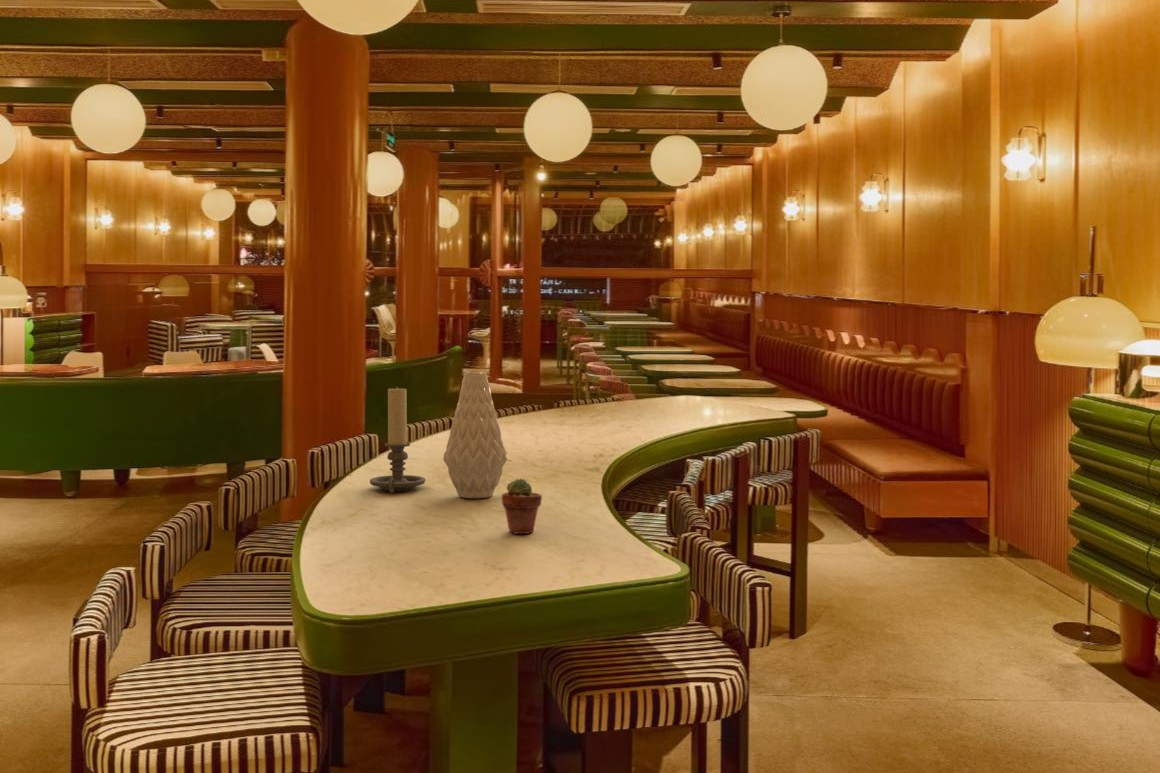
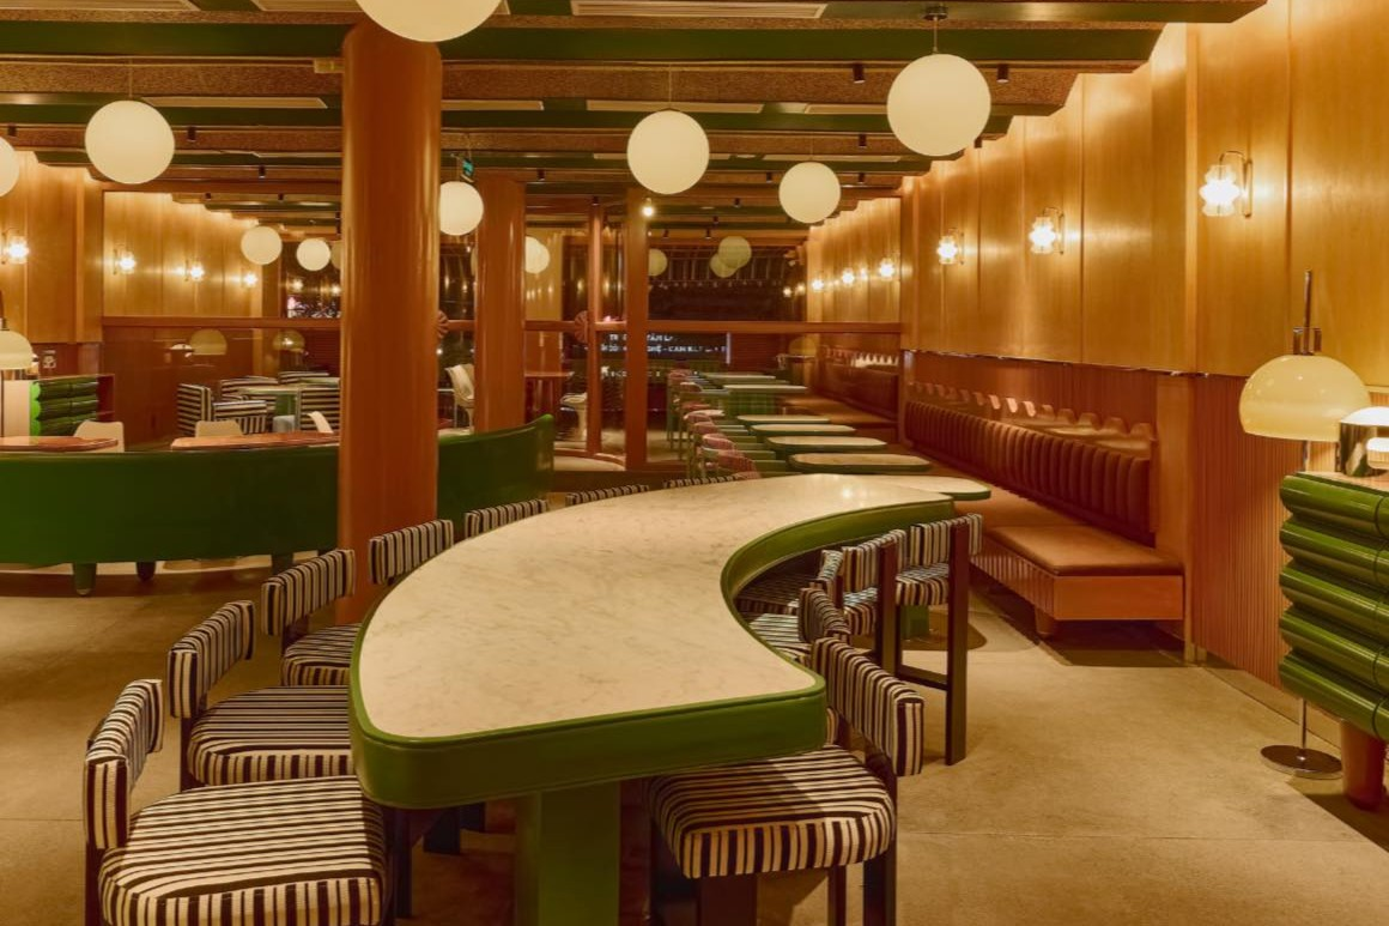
- vase (475, 434)
- candle holder (396, 438)
- potted succulent (521, 504)
